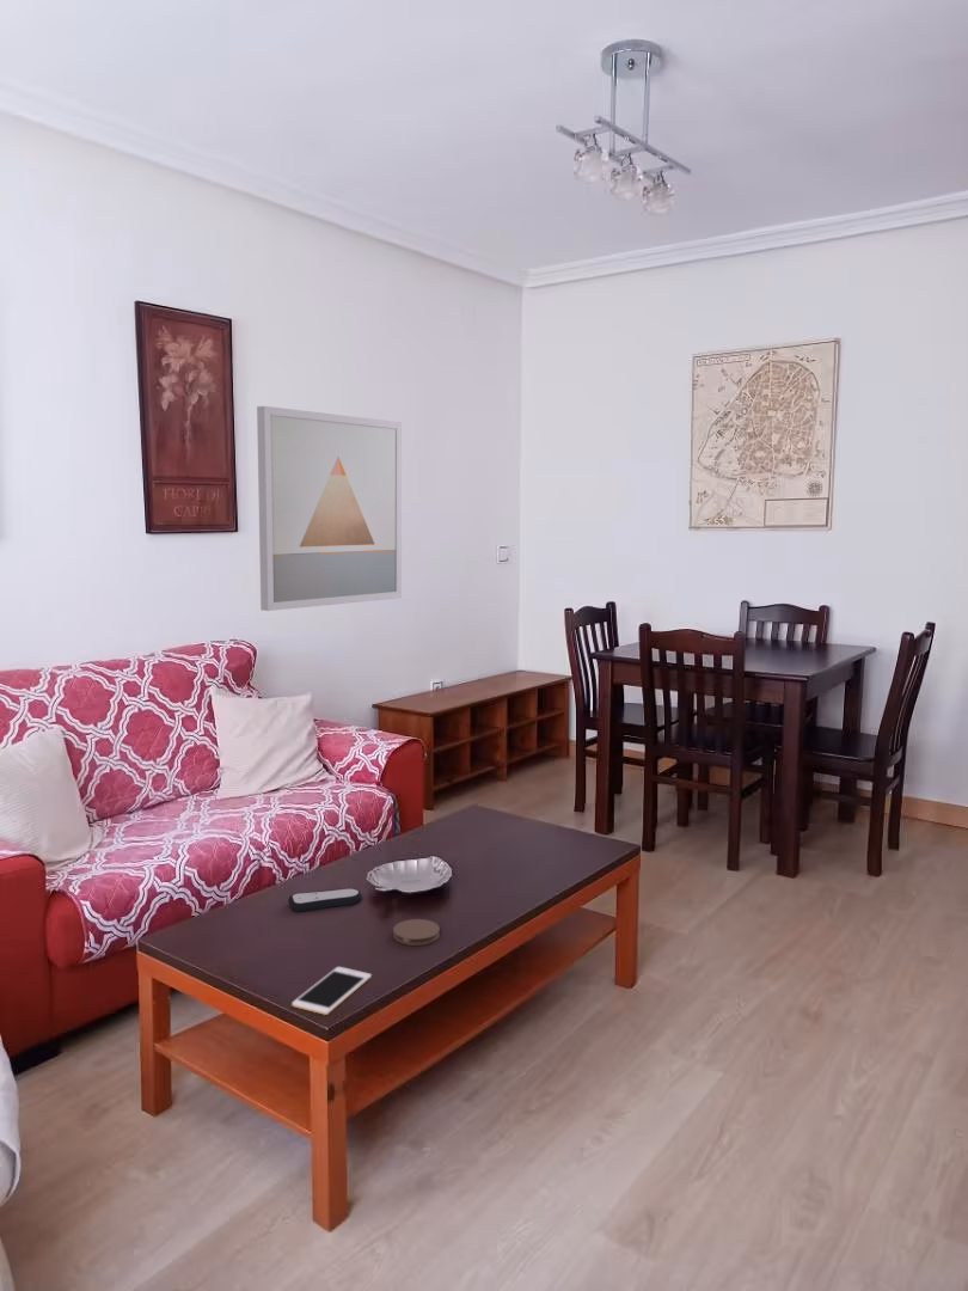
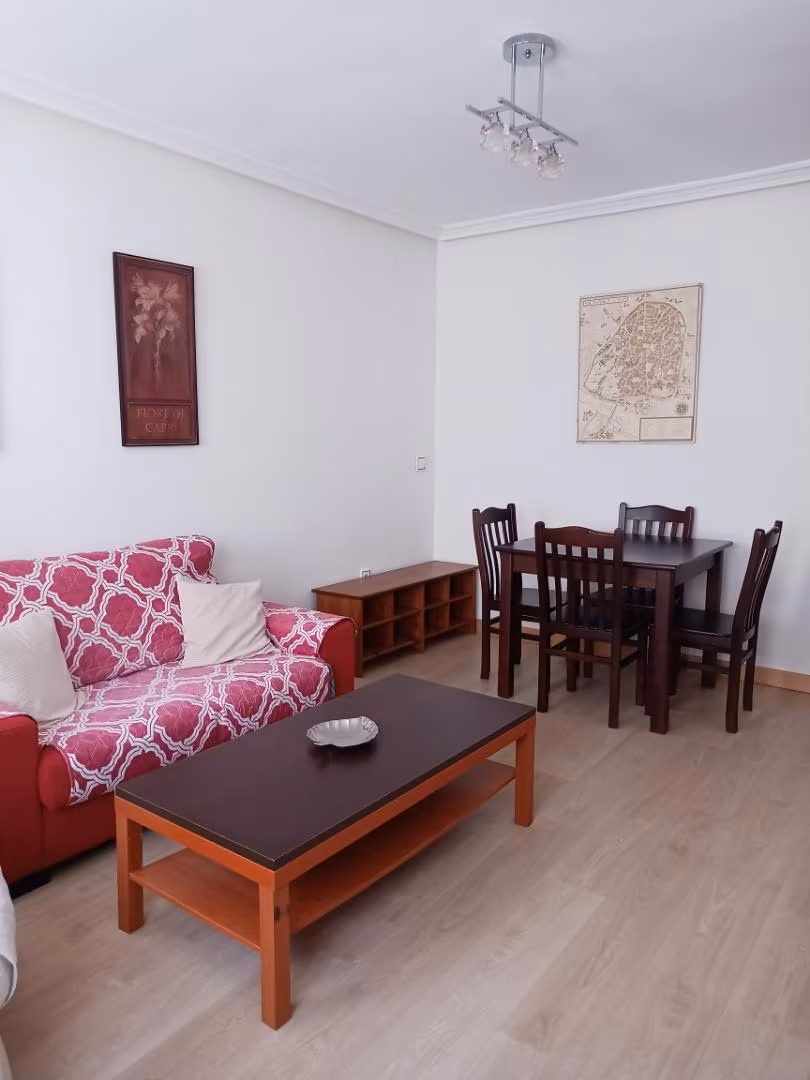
- remote control (325, 898)
- wall art (335, 510)
- coaster (416, 931)
- cell phone (332, 989)
